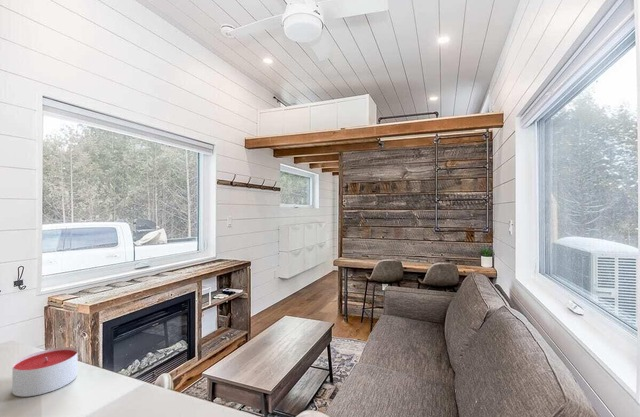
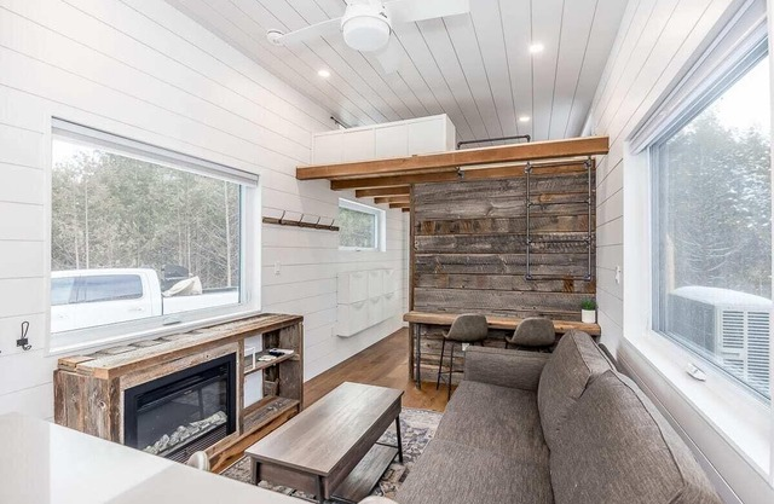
- candle (46, 369)
